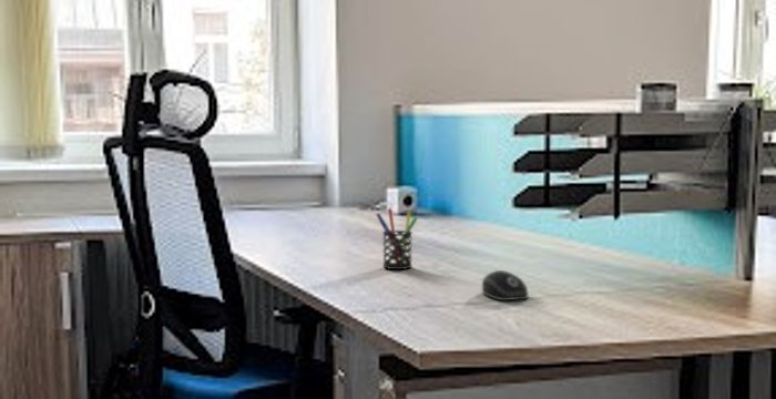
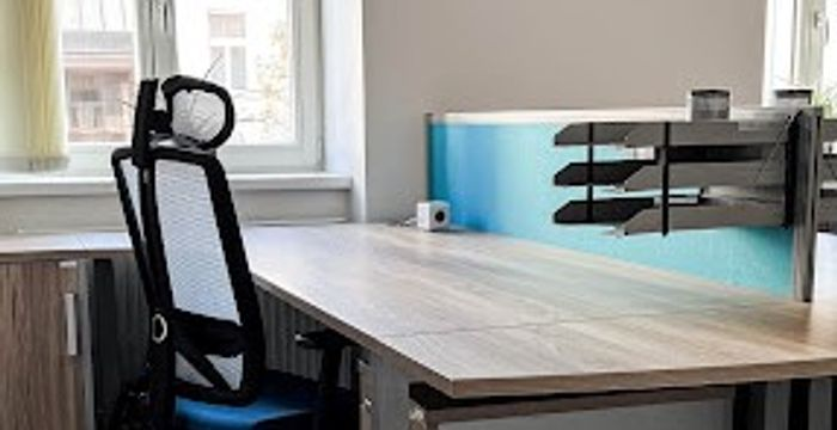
- computer mouse (503, 283)
- pen holder (399, 235)
